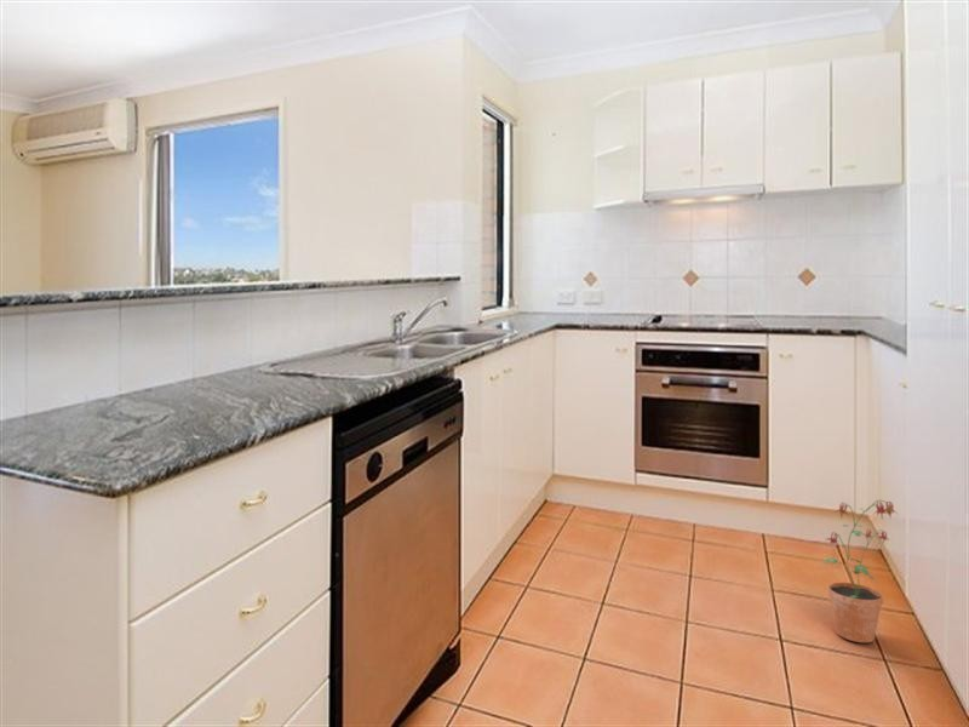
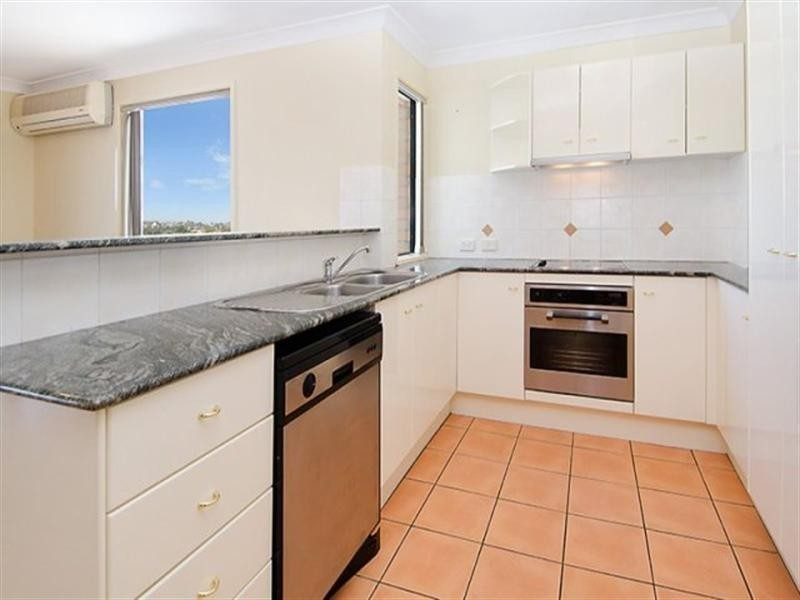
- potted plant (855, 566)
